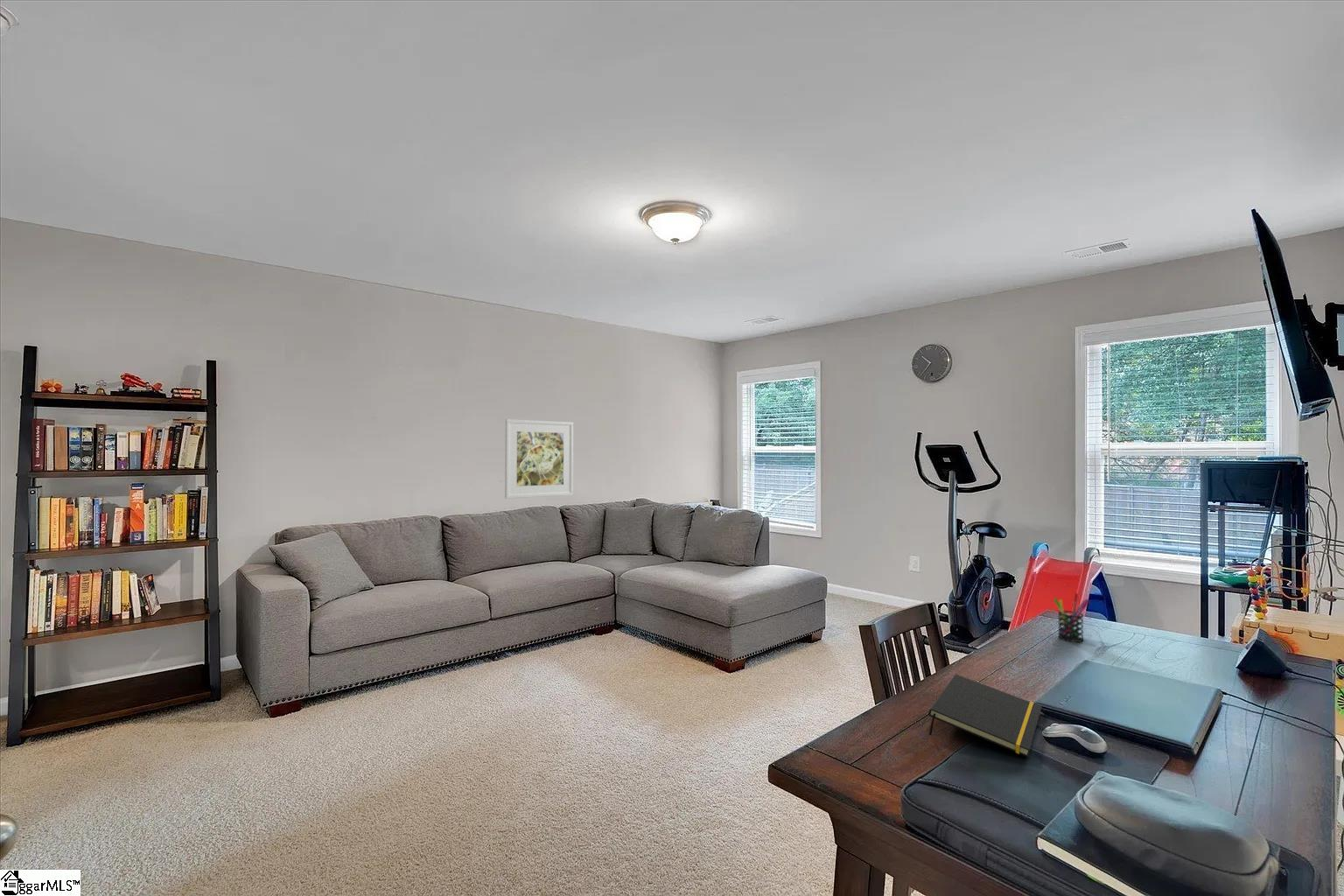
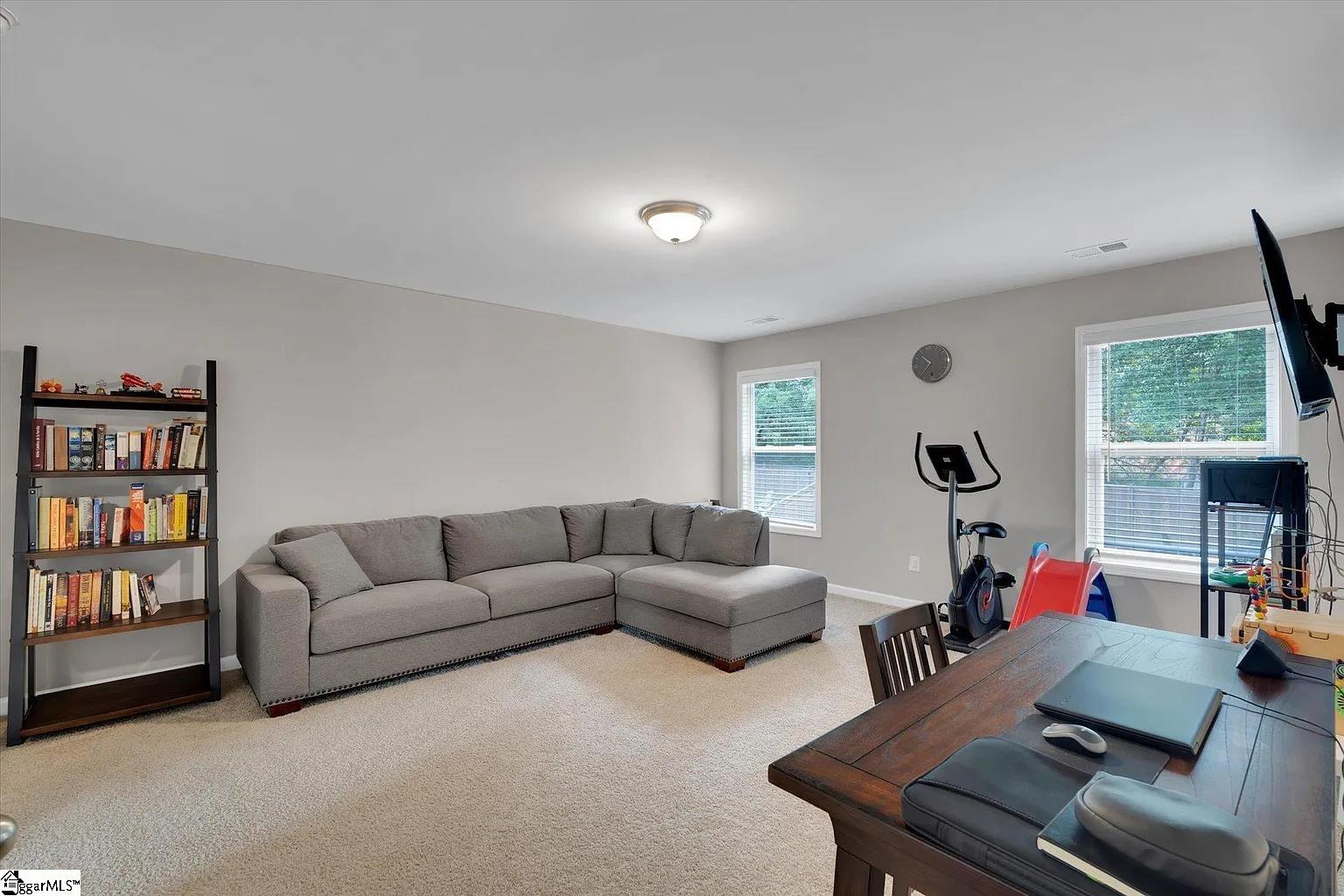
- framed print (540, 458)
- pen holder (1068, 616)
- notepad (987, 710)
